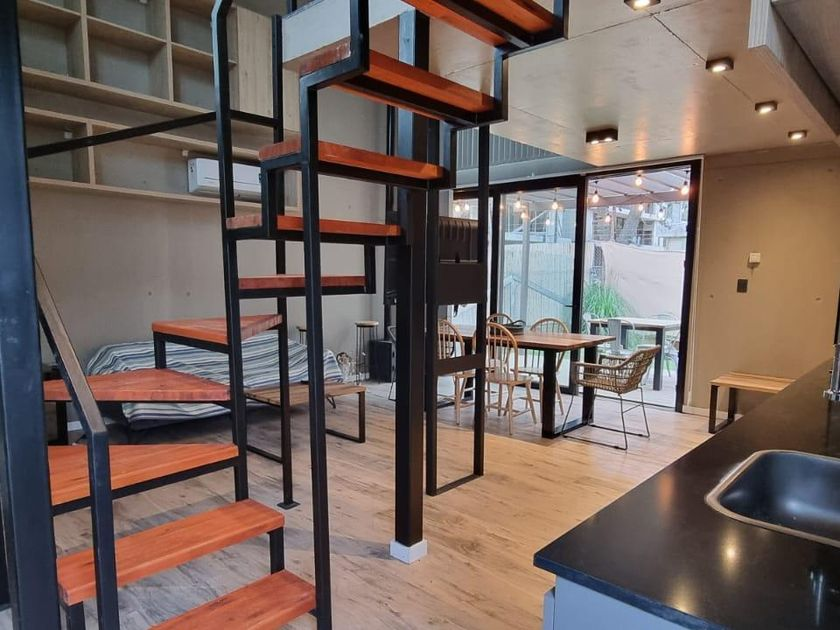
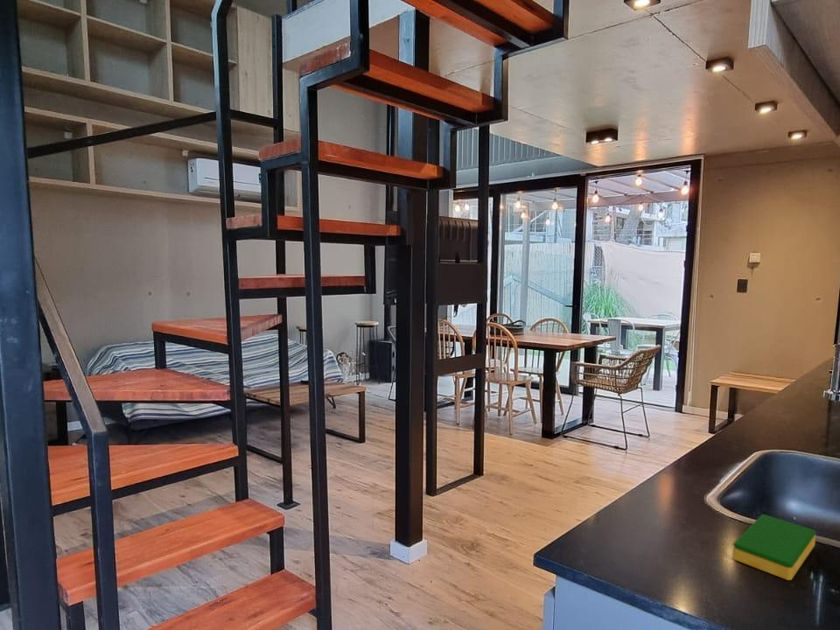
+ dish sponge (775, 544)
